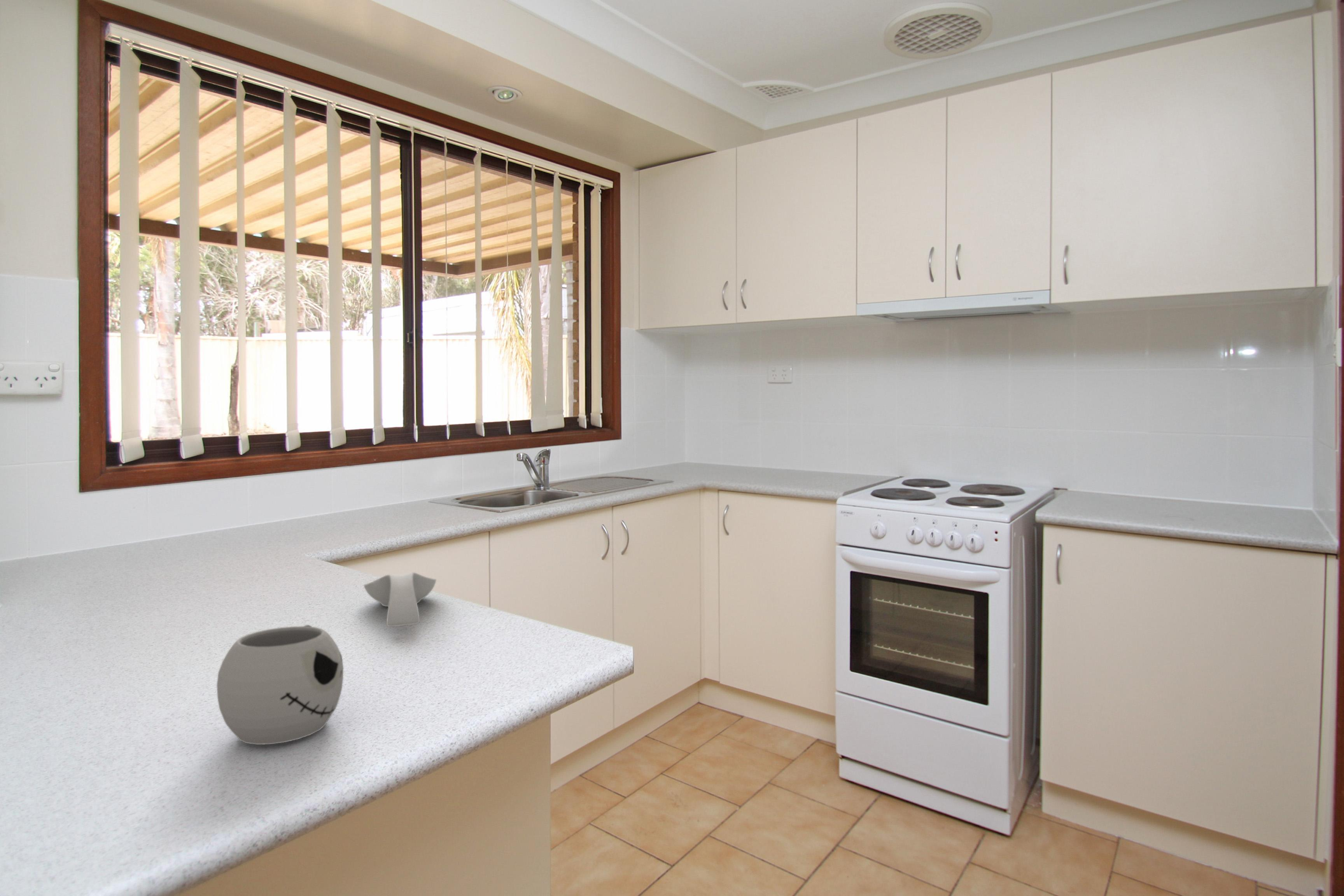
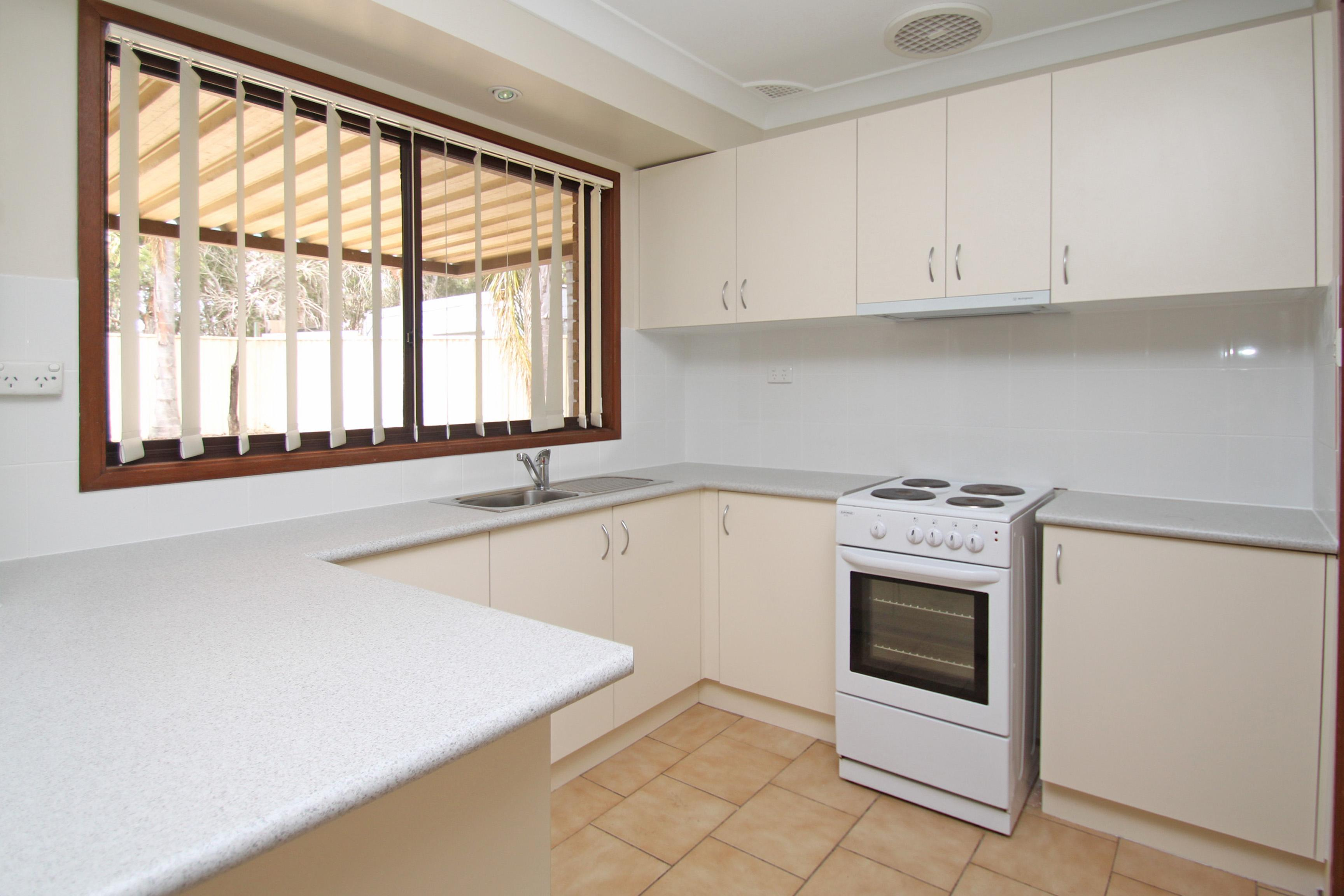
- spoon rest (402, 589)
- mug (289, 676)
